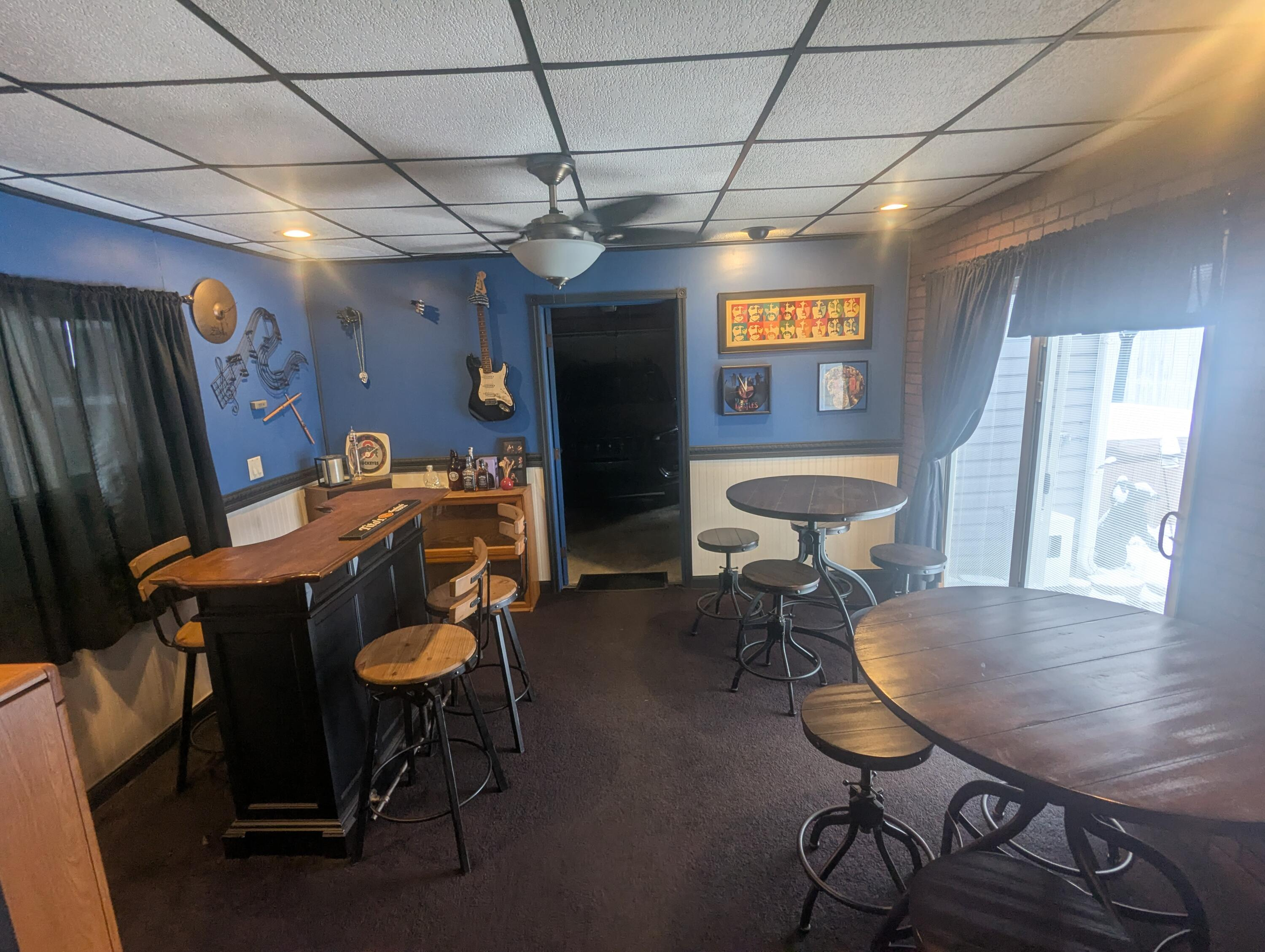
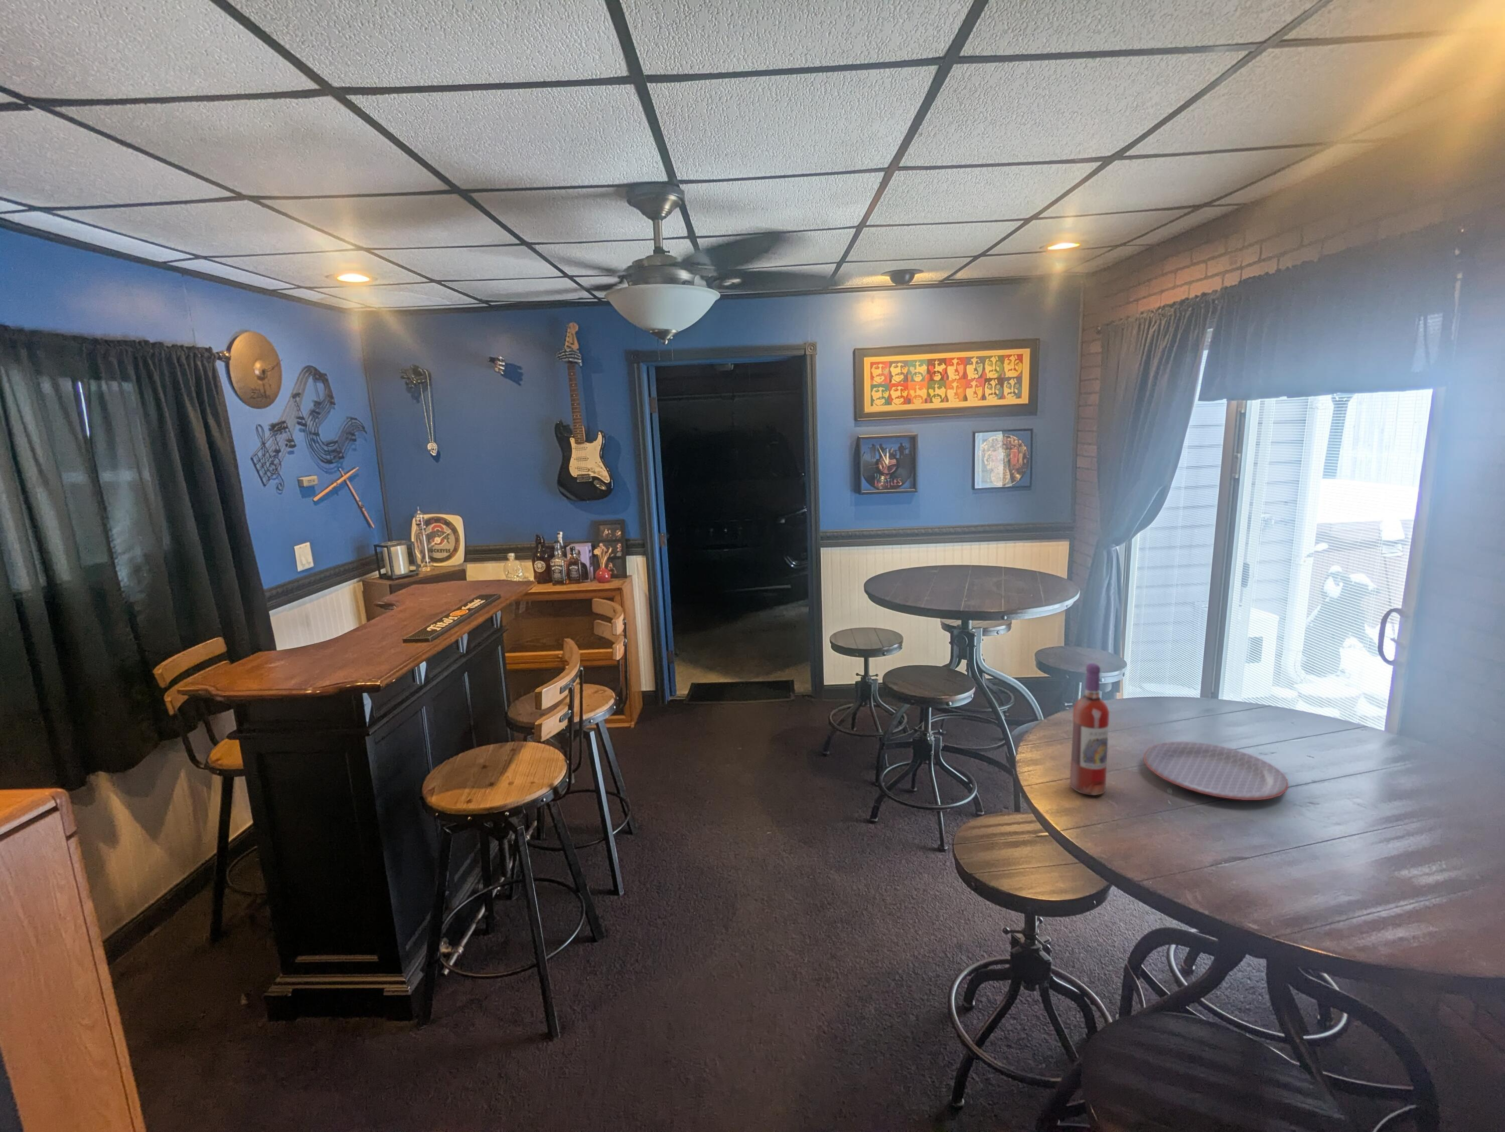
+ wine bottle (1090, 728)
+ plate (1212, 772)
